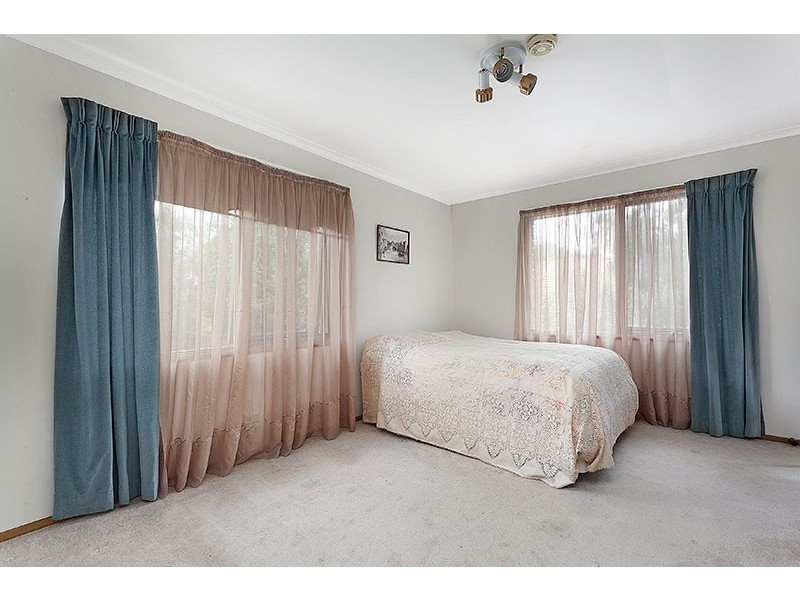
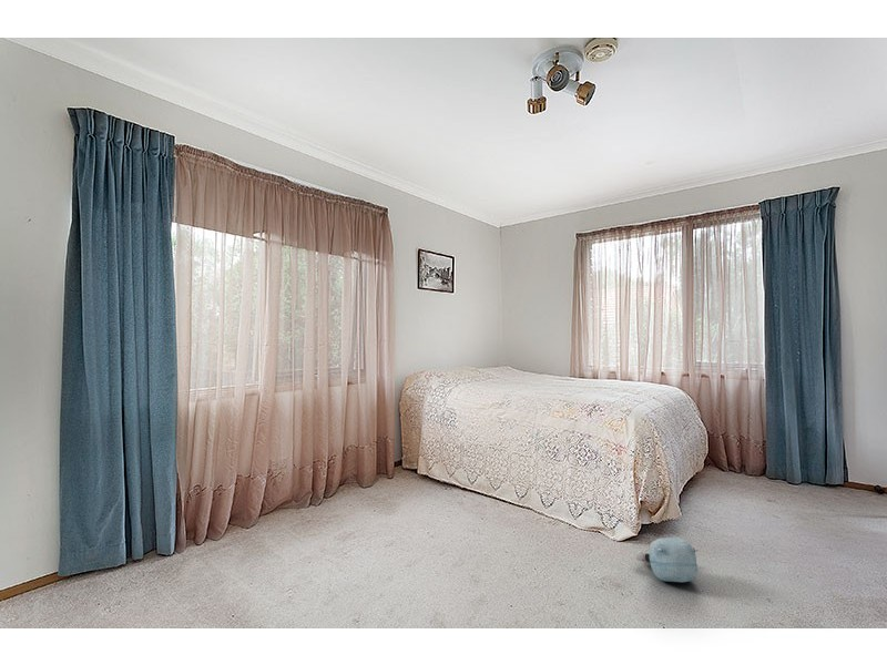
+ plush toy (666, 553)
